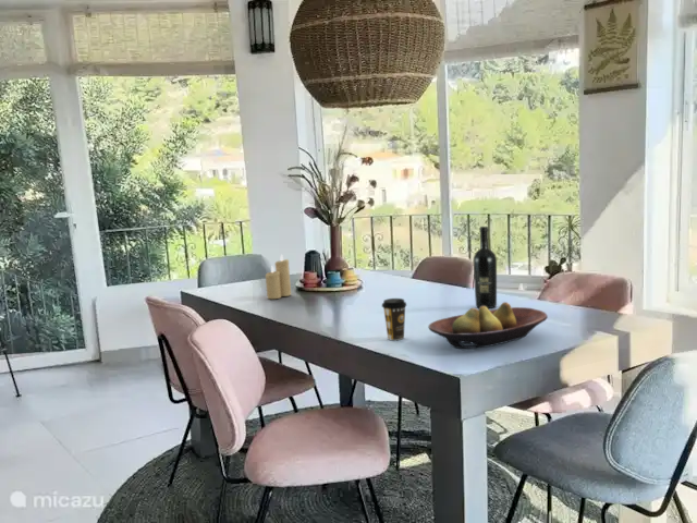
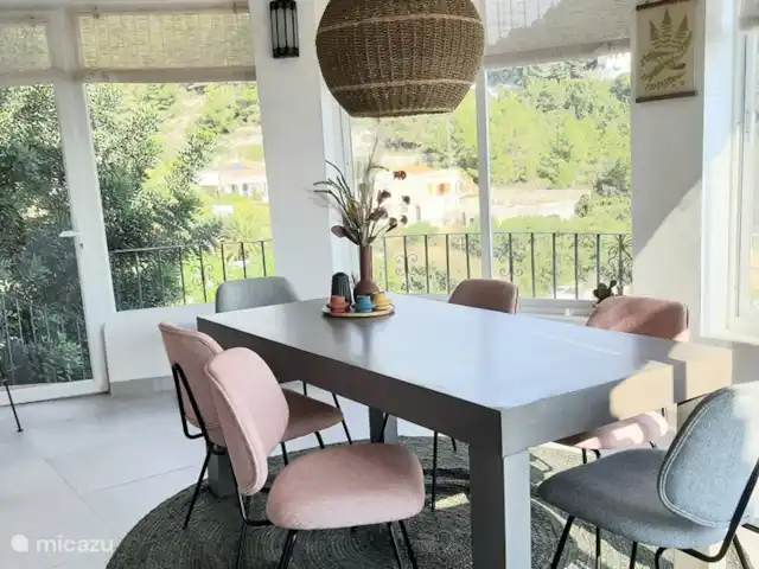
- fruit bowl (489, 321)
- coffee cup (394, 319)
- wine bottle (485, 266)
- candle (278, 276)
